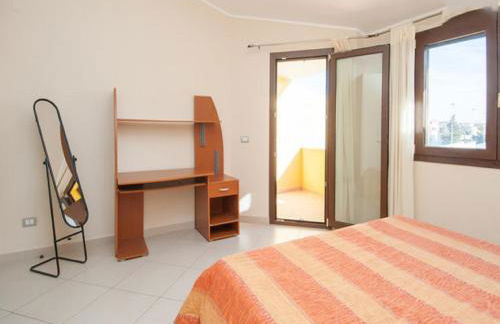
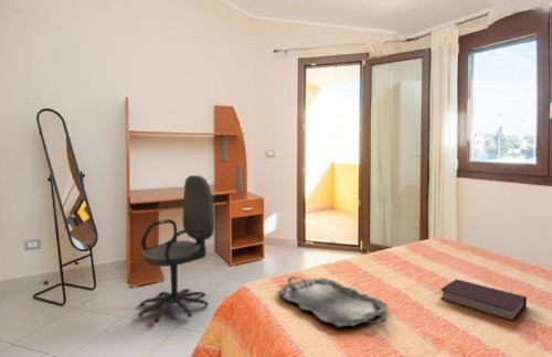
+ book (481, 298)
+ office chair (176, 240)
+ serving tray (329, 298)
